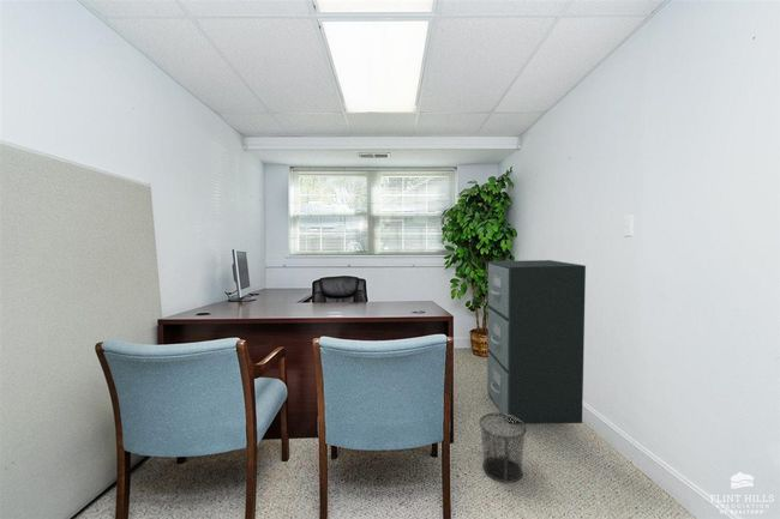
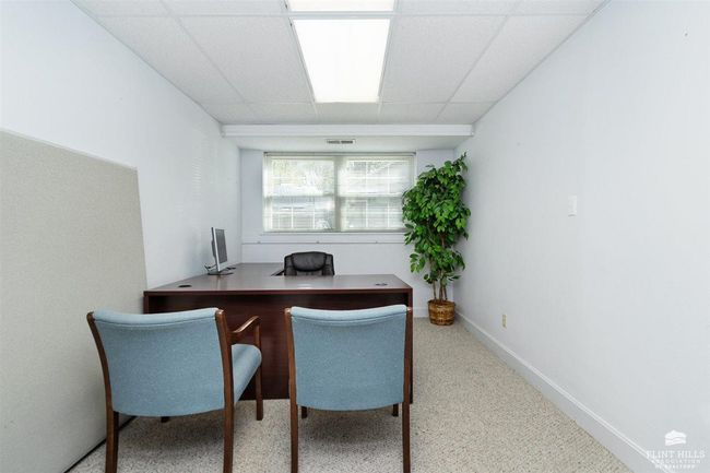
- filing cabinet (528, 336)
- waste bin (502, 446)
